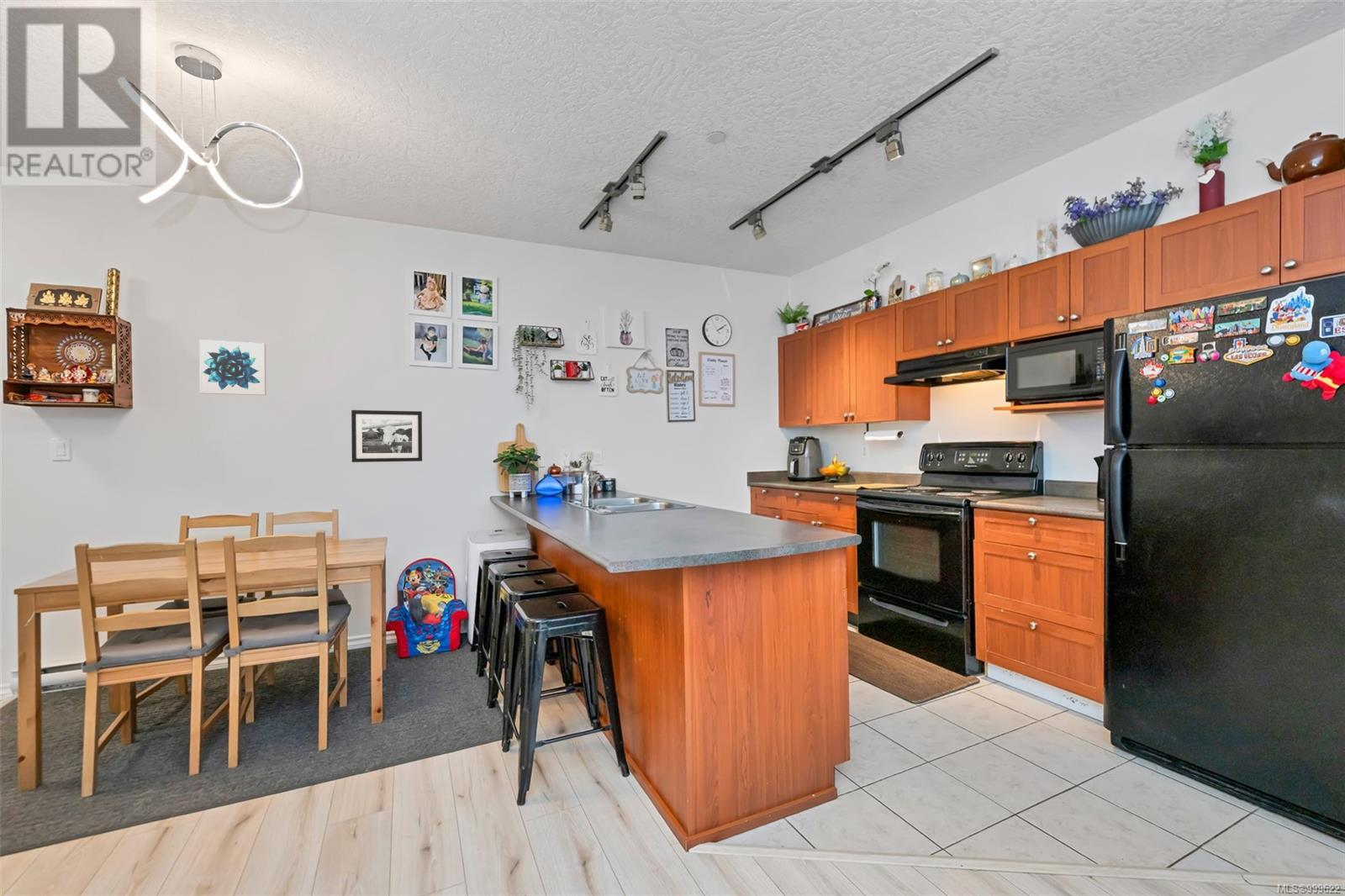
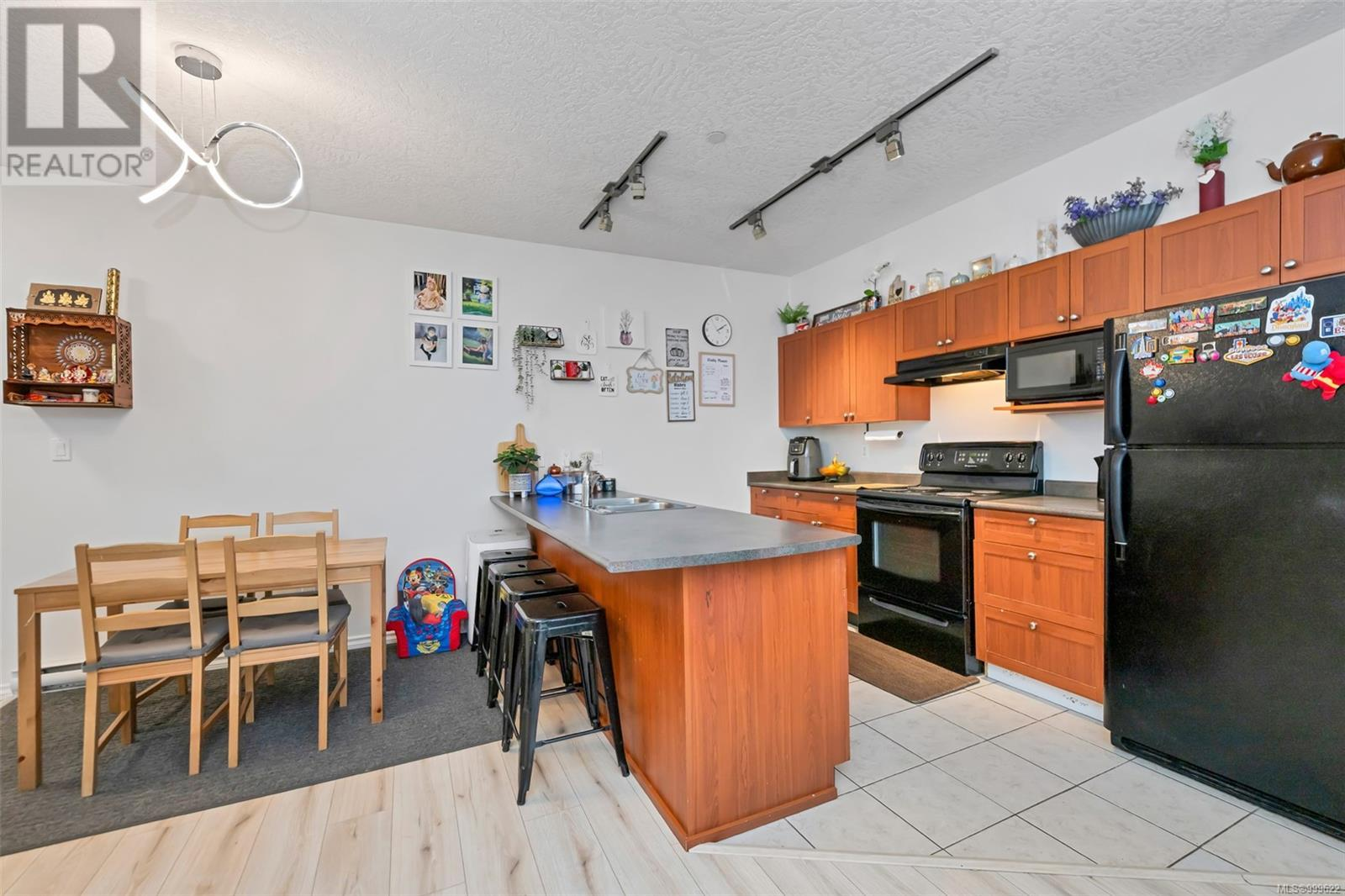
- wall art (233, 367)
- picture frame (388, 436)
